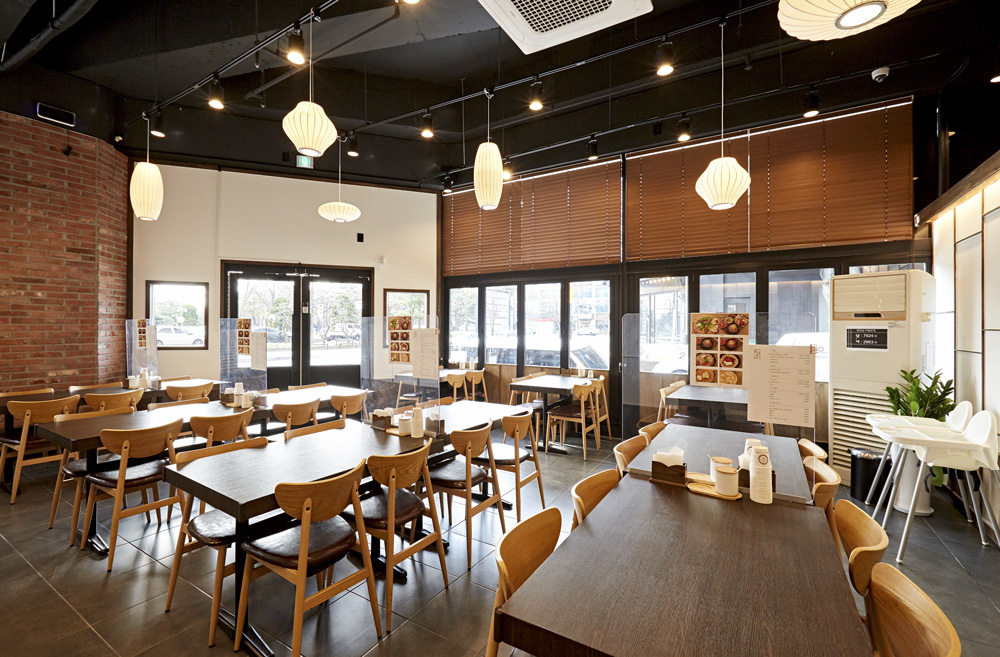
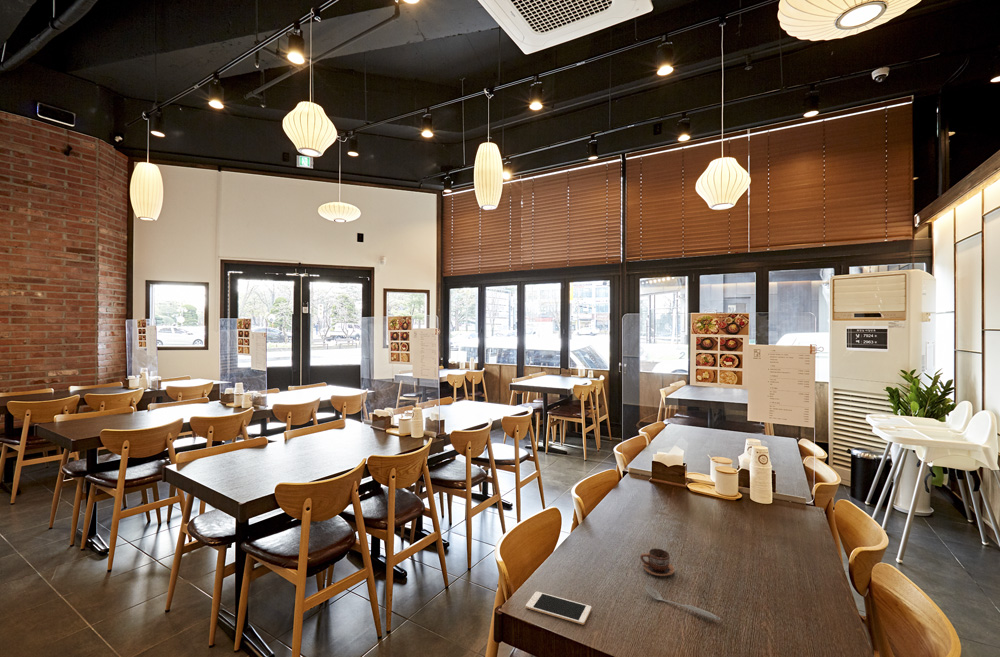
+ cup (657, 561)
+ cell phone (558, 607)
+ spoon (680, 604)
